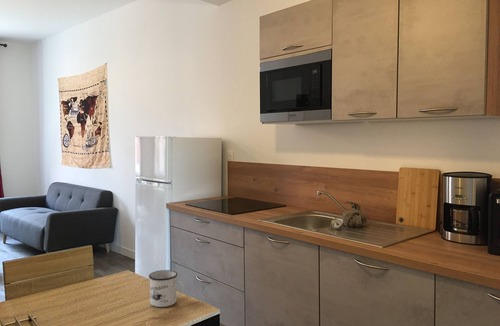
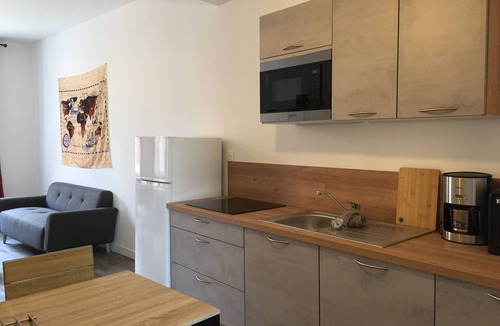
- mug (167, 288)
